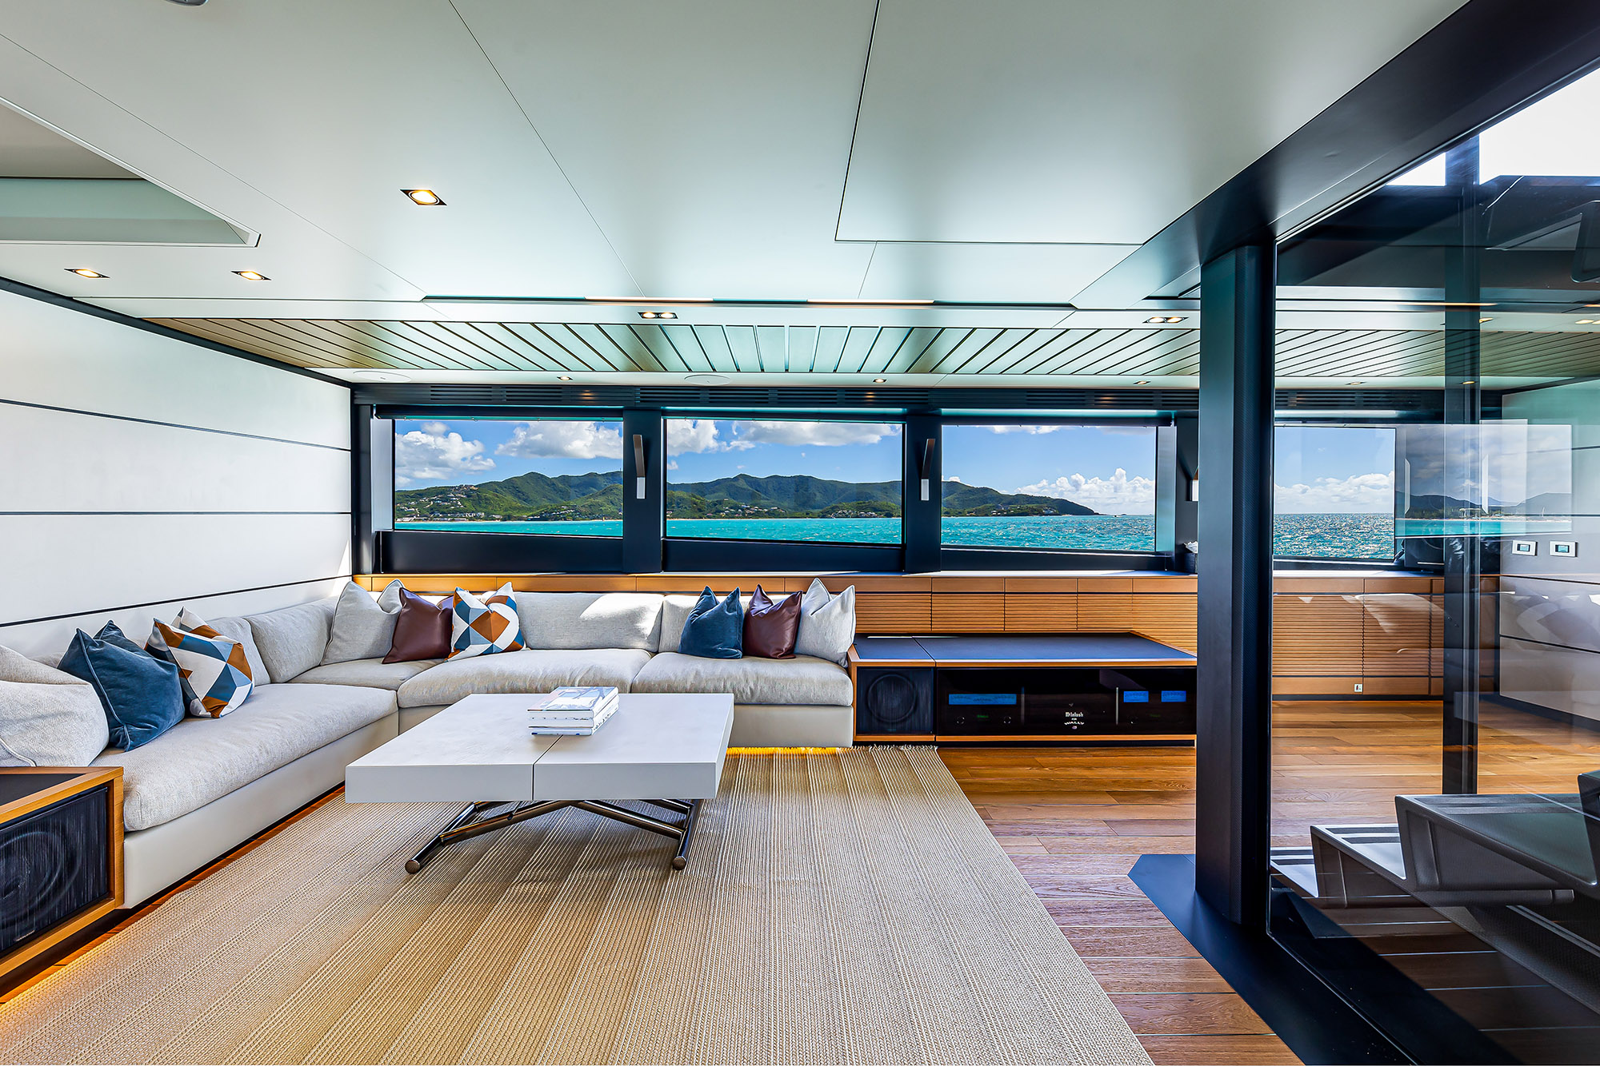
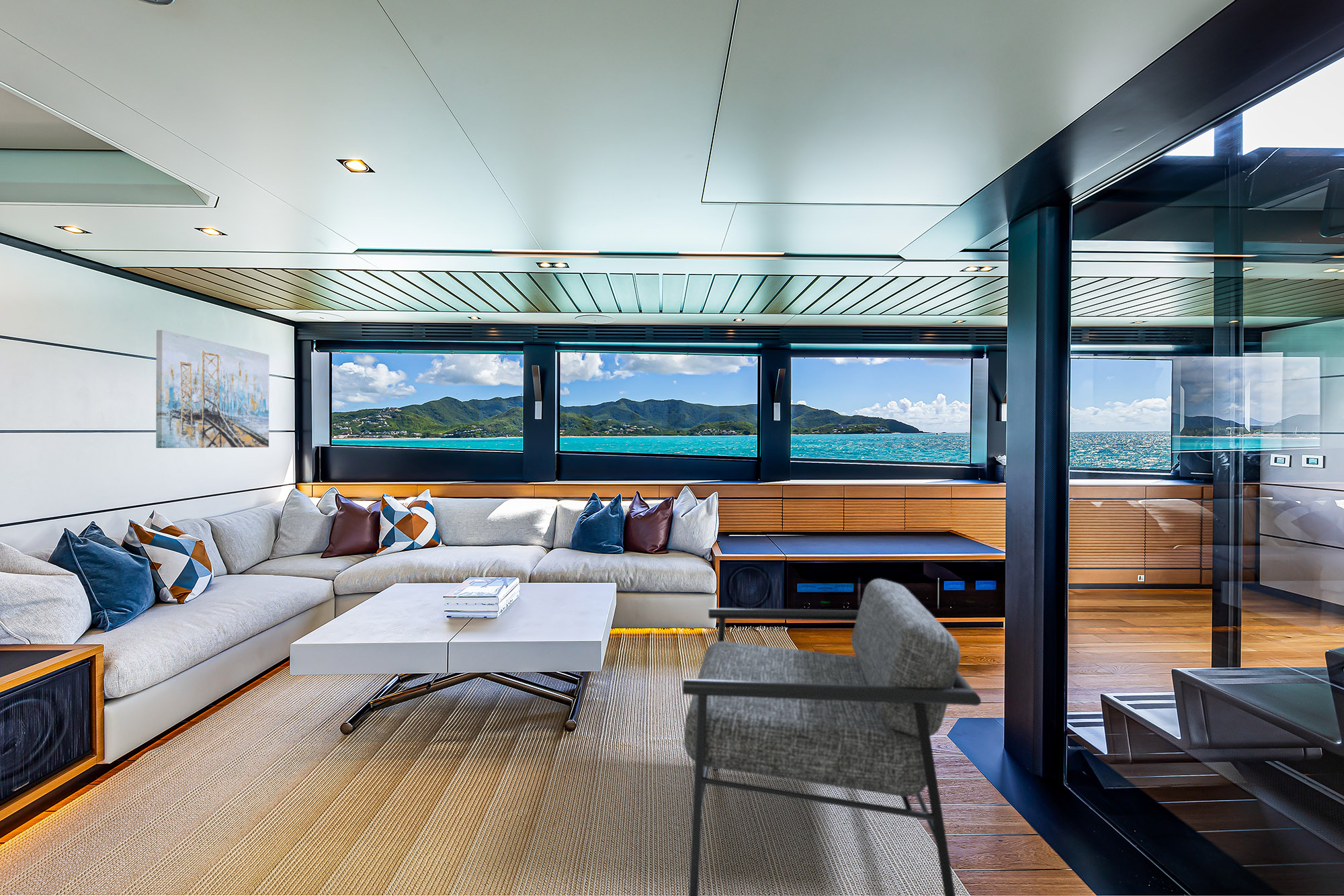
+ armchair (812, 716)
+ wall art (219, 396)
